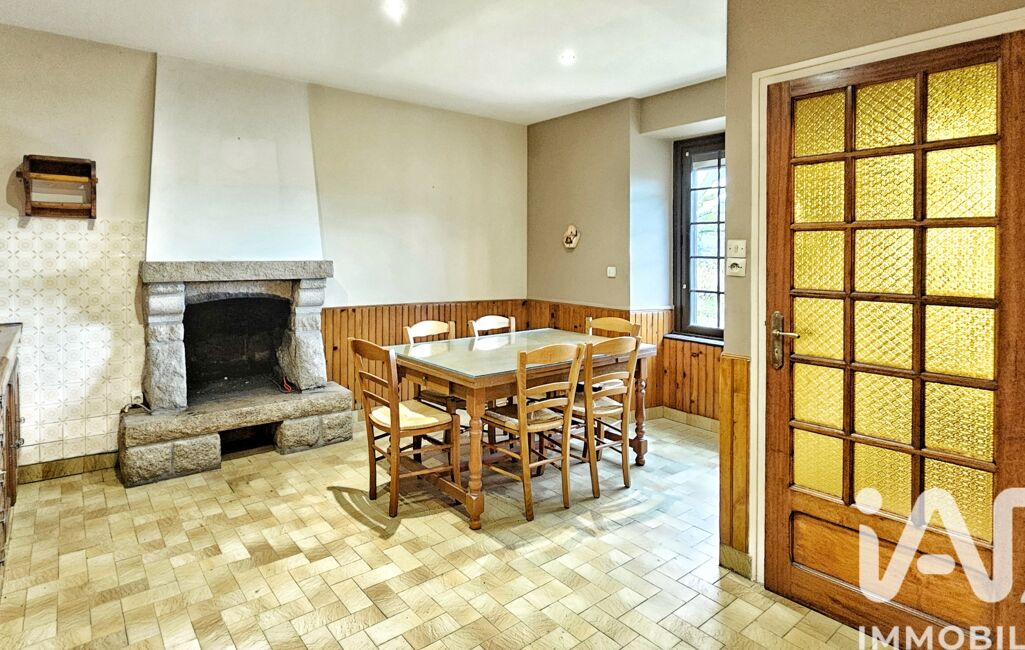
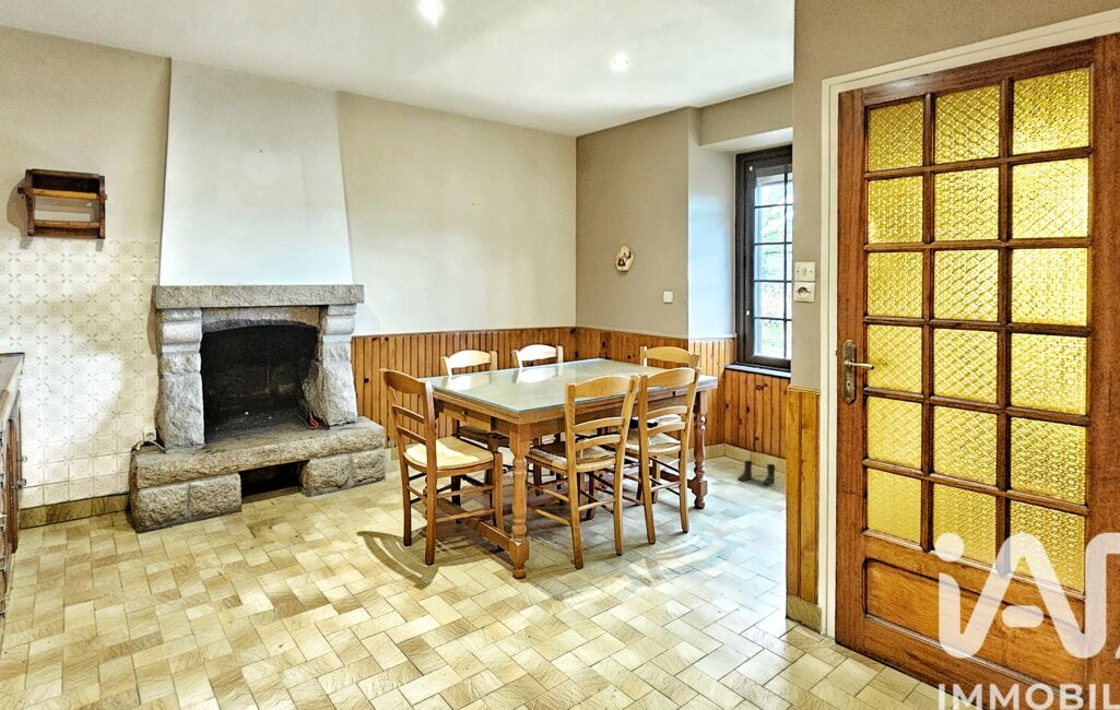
+ boots (751, 473)
